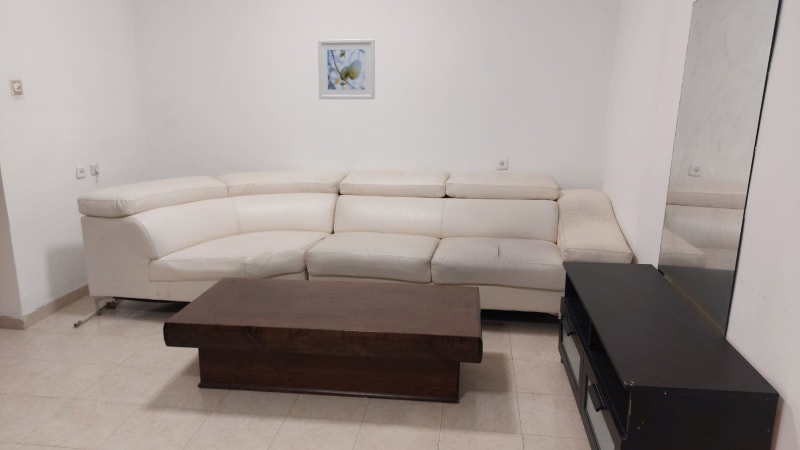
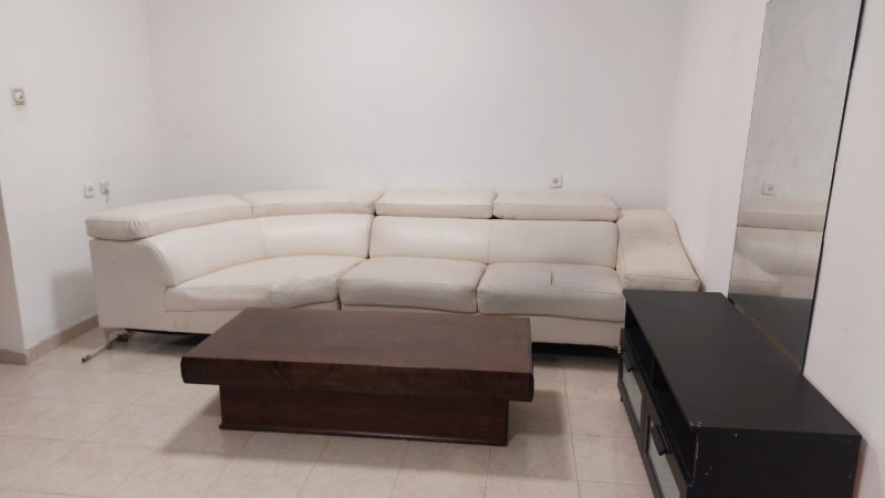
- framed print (346, 69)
